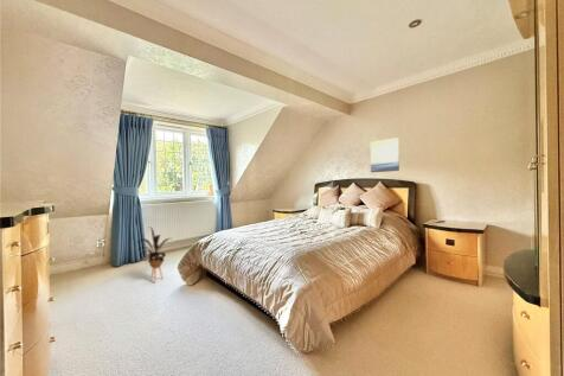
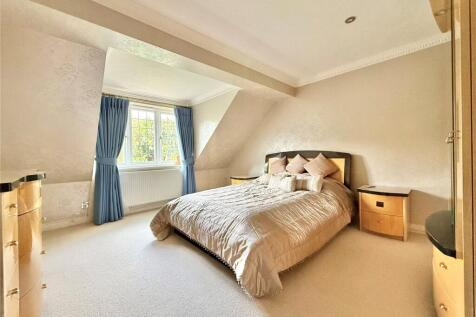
- house plant (153, 253)
- wall art (384, 155)
